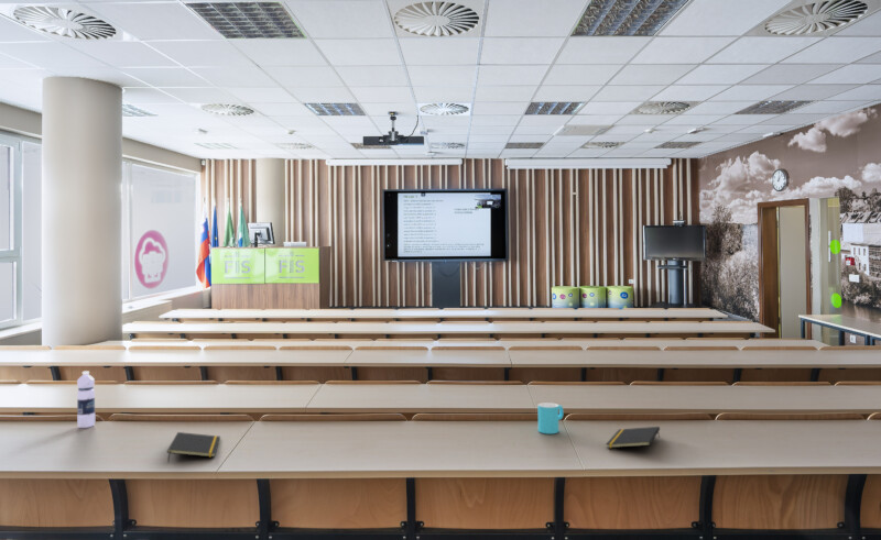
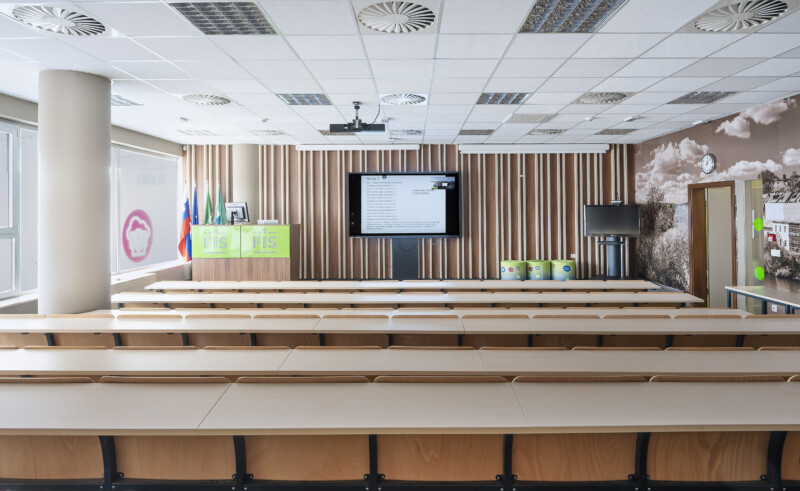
- notepad (195, 443)
- cup (552, 417)
- water bottle (86, 398)
- notepad (633, 437)
